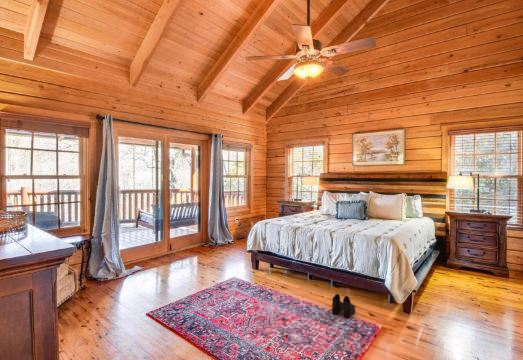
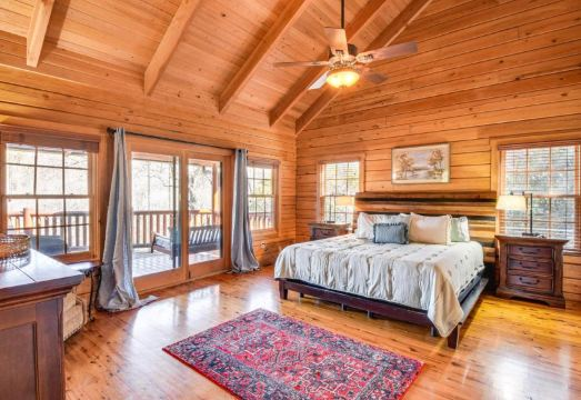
- boots (343, 302)
